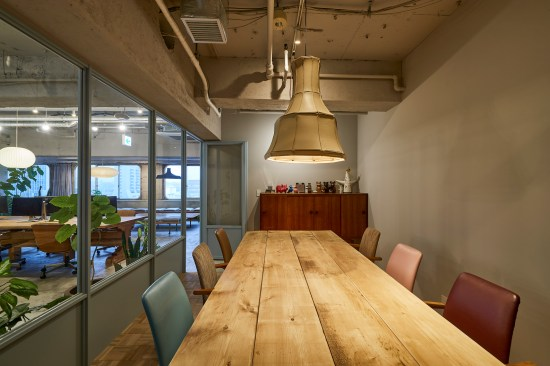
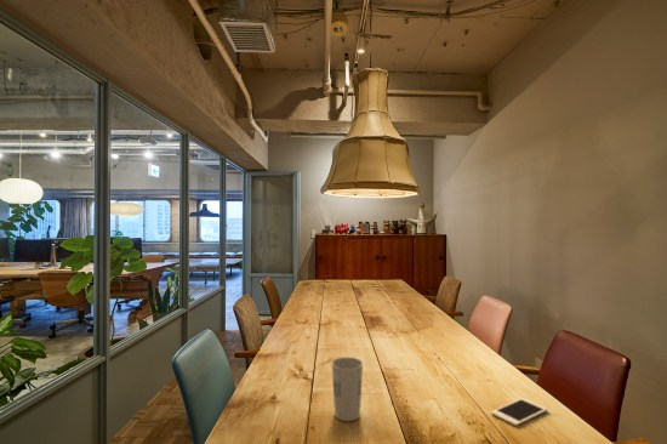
+ cup (347, 388)
+ cell phone (519, 410)
